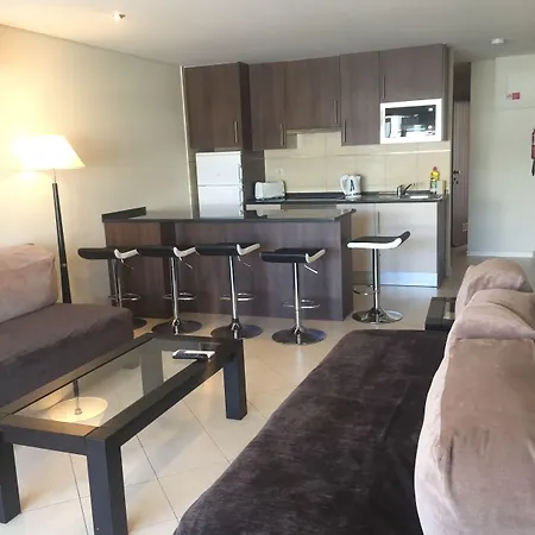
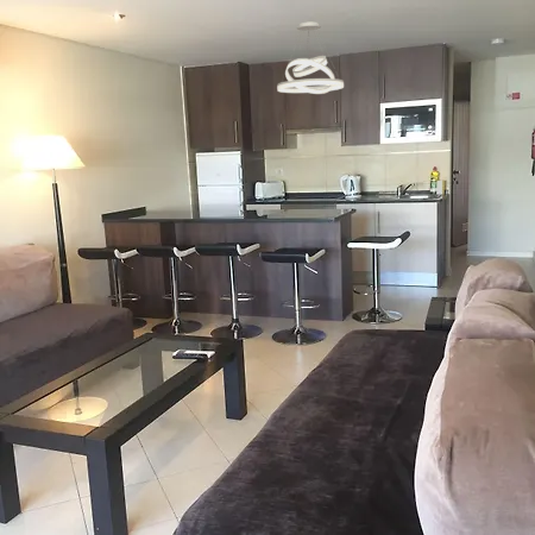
+ pendant light (309, 59)
